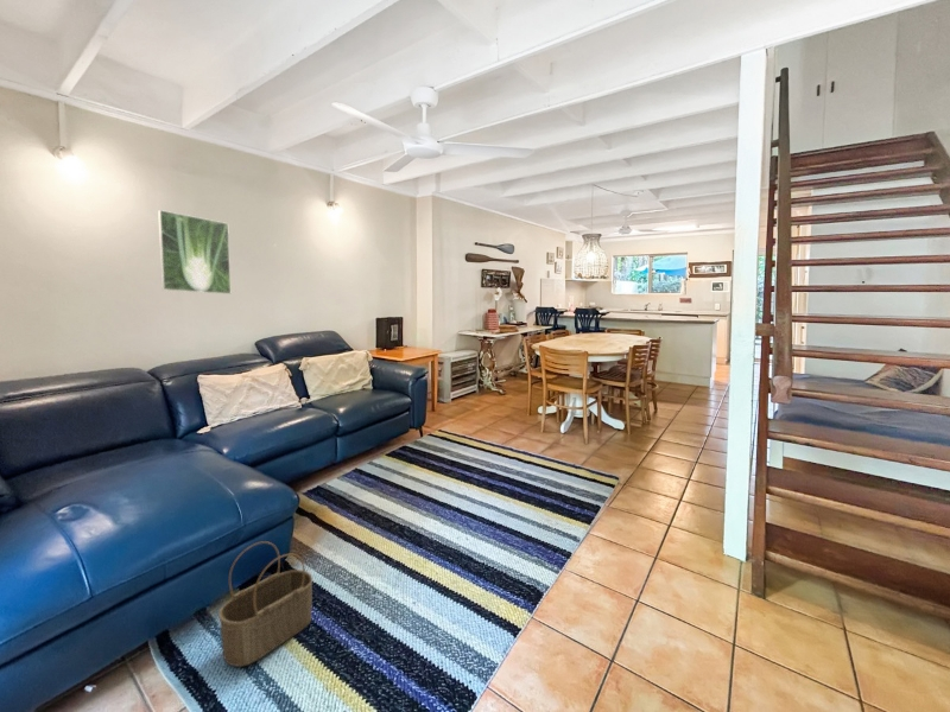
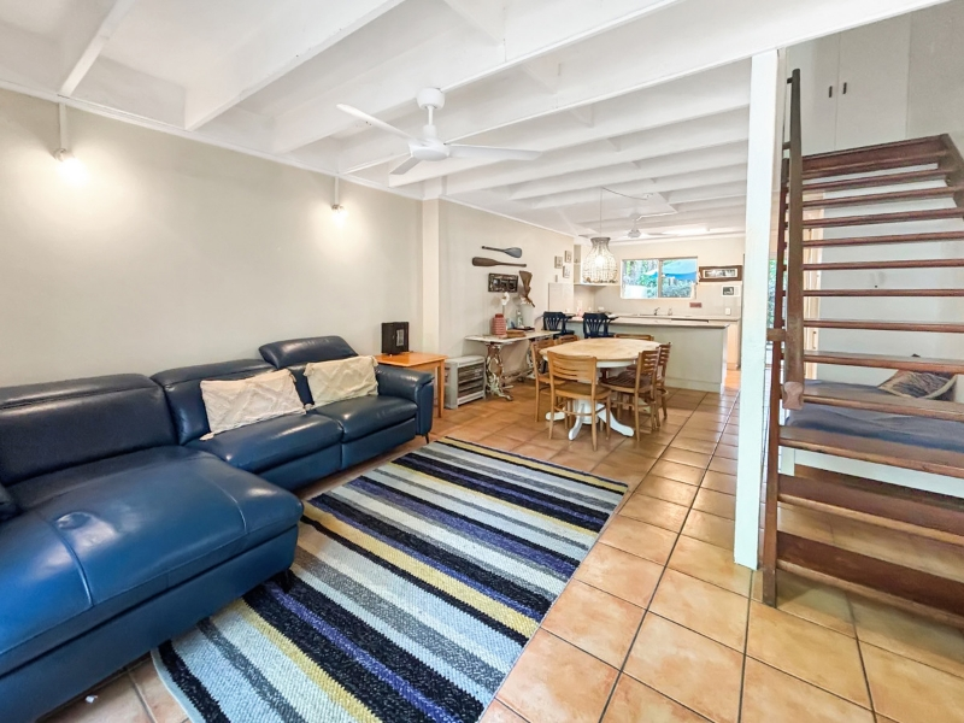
- wicker basket (268, 592)
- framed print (196, 254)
